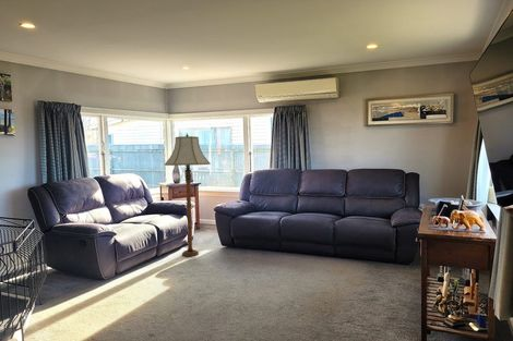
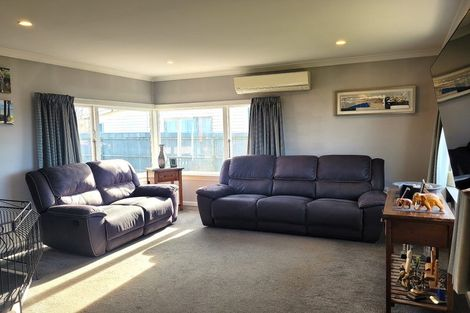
- floor lamp (188, 193)
